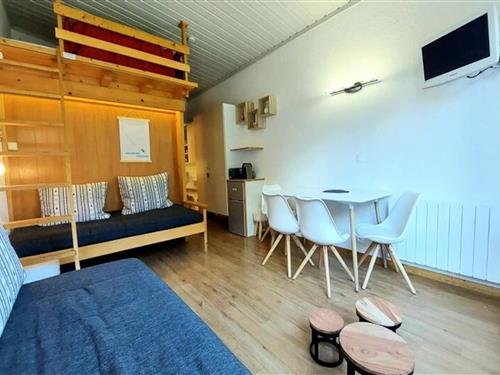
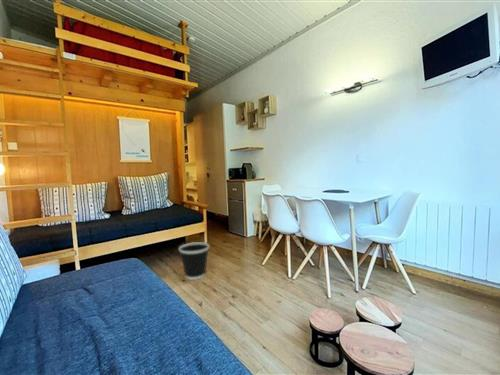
+ wastebasket (194, 261)
